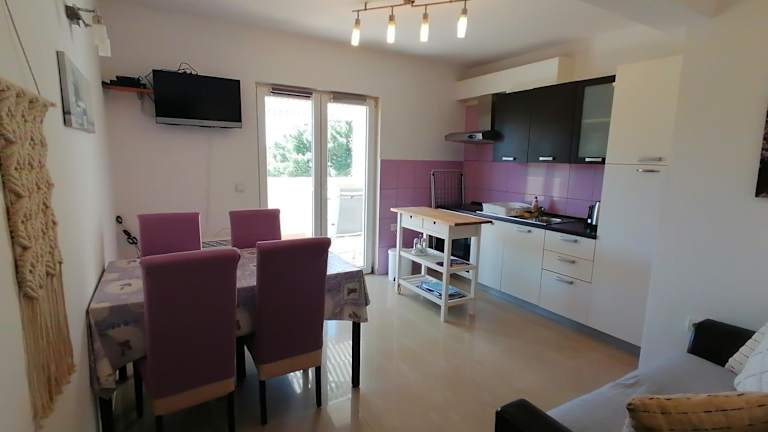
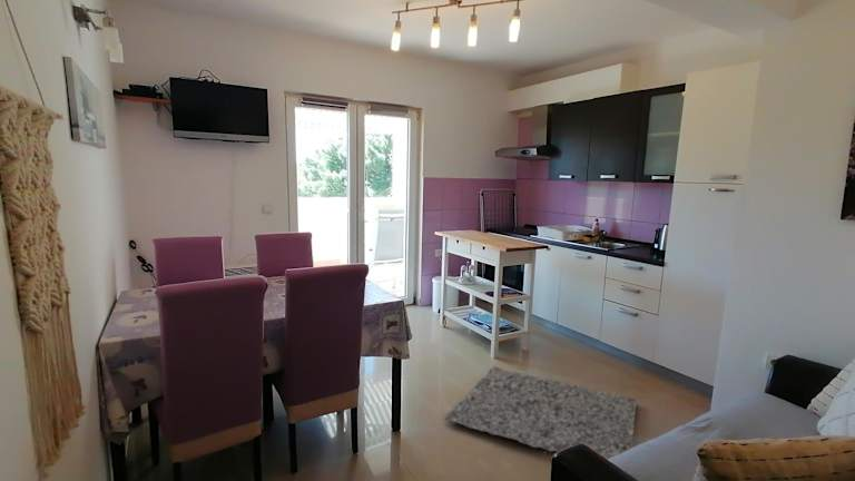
+ rug (544, 408)
